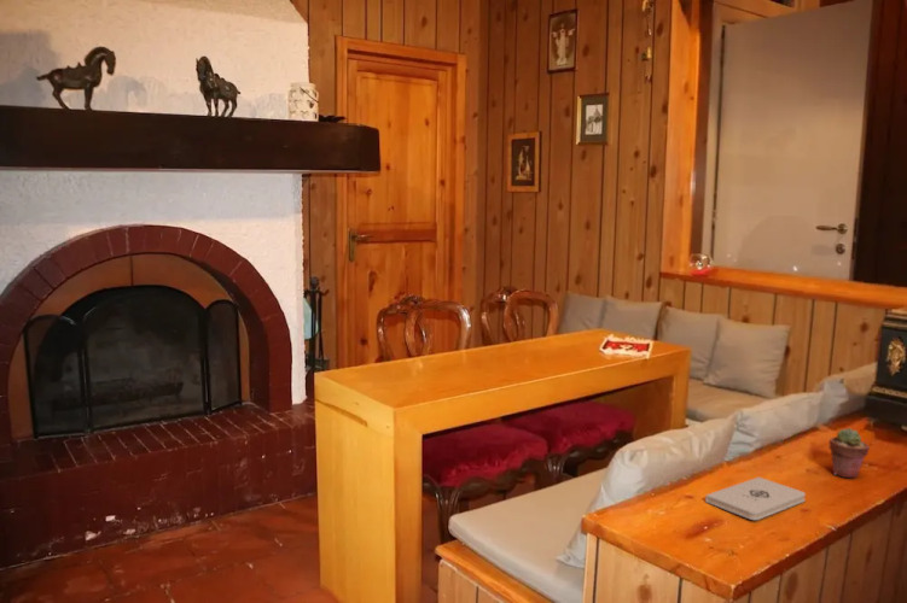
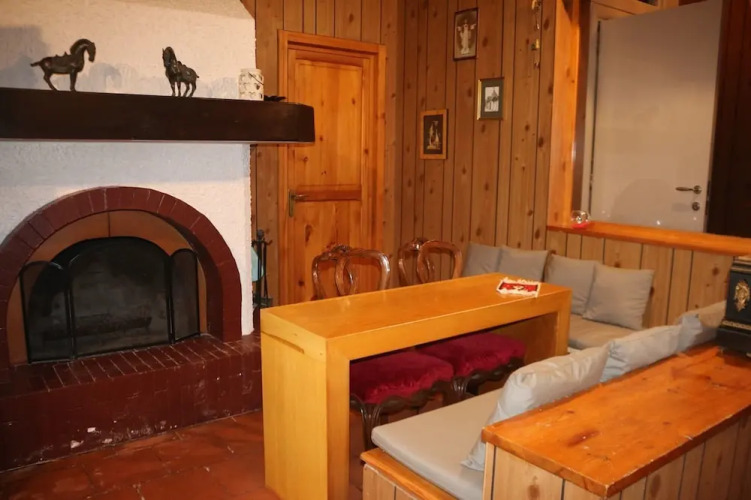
- potted succulent (848, 451)
- notepad (756, 497)
